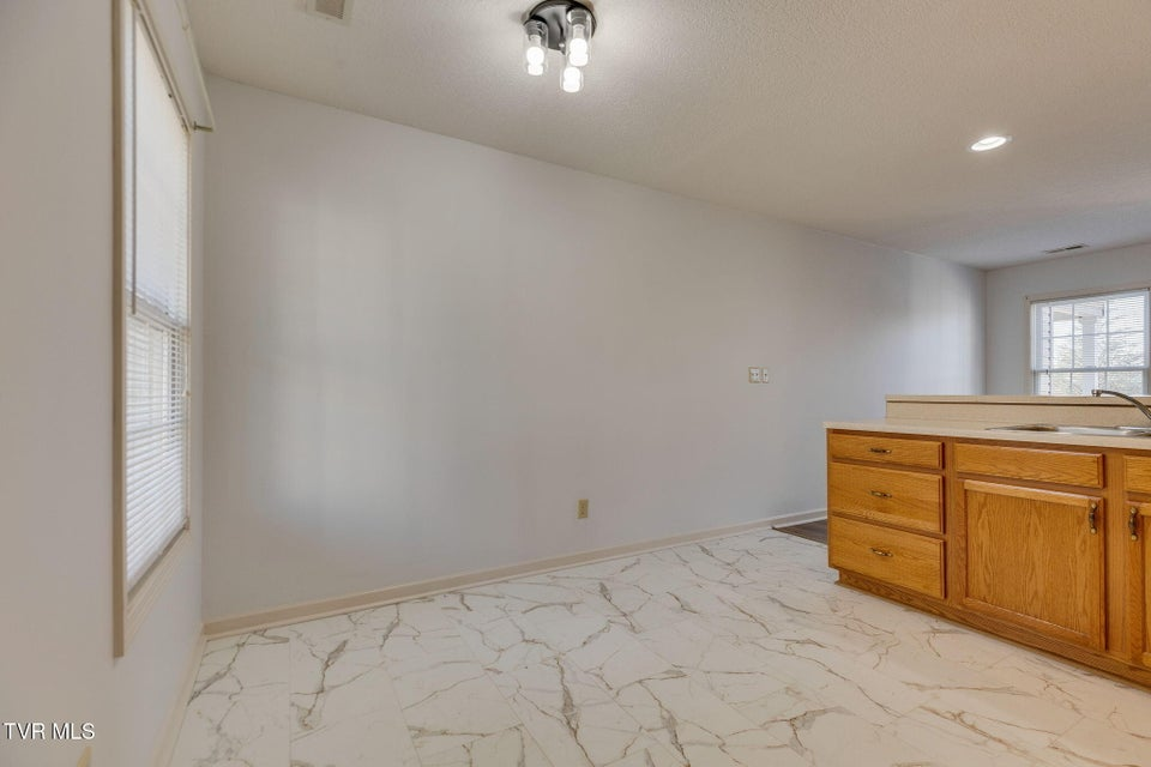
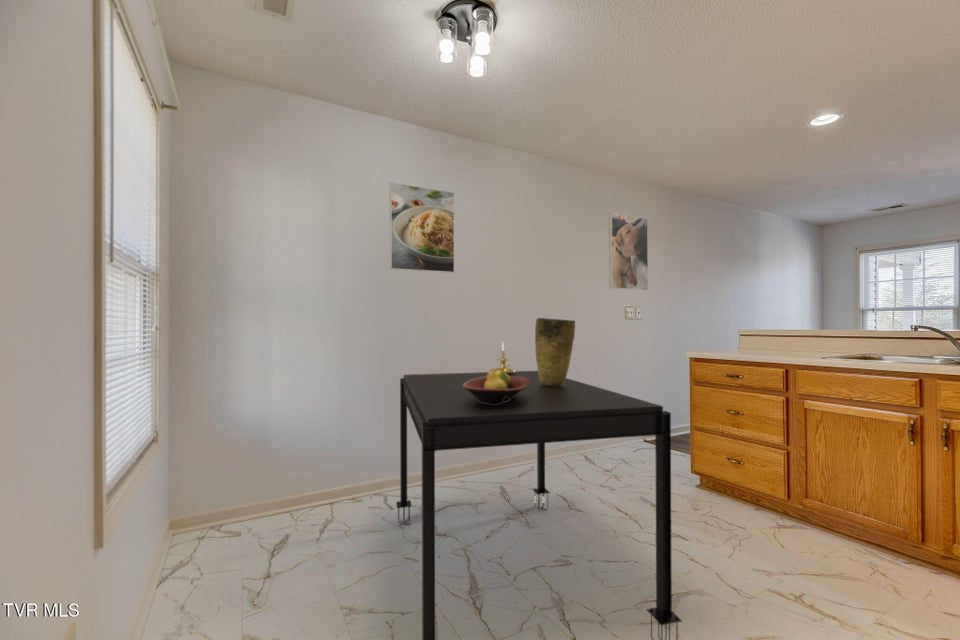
+ fruit bowl (497, 383)
+ vase (554, 351)
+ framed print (422, 229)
+ dining table (533, 489)
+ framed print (629, 252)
+ candle holder (504, 357)
